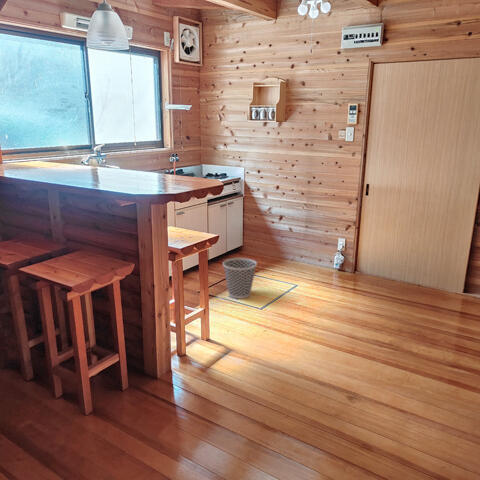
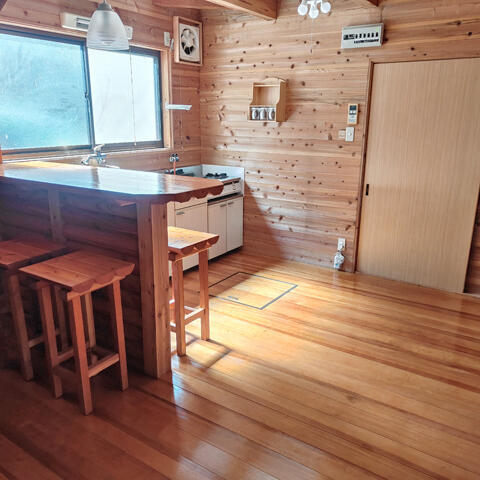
- wastebasket (239, 278)
